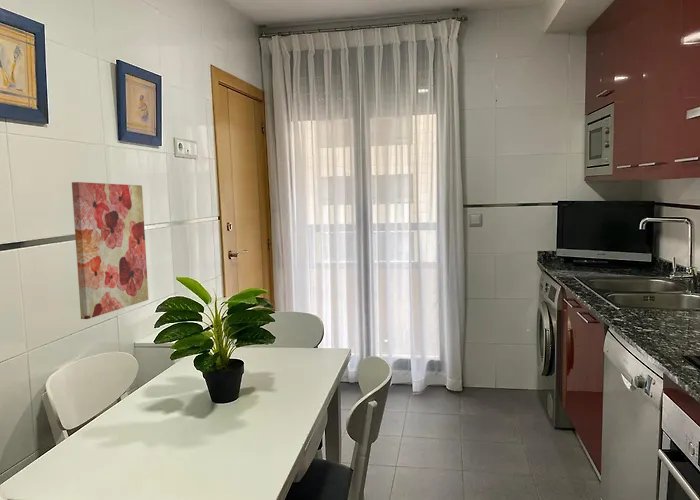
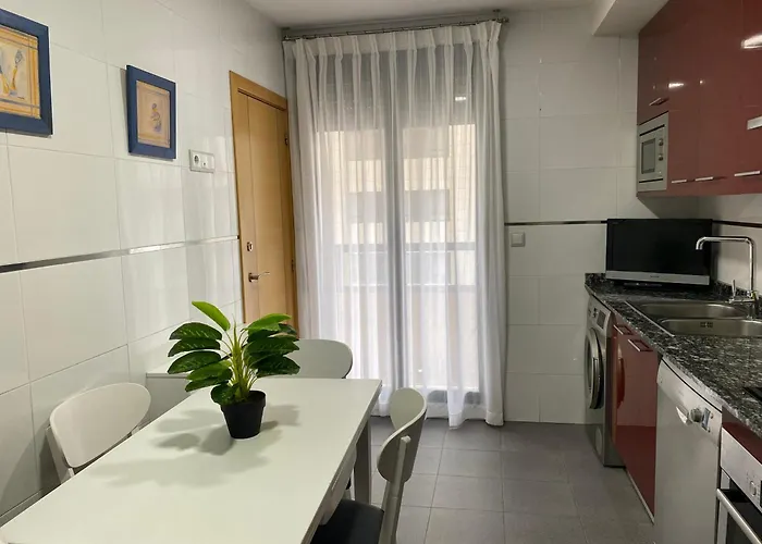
- wall art (113, 246)
